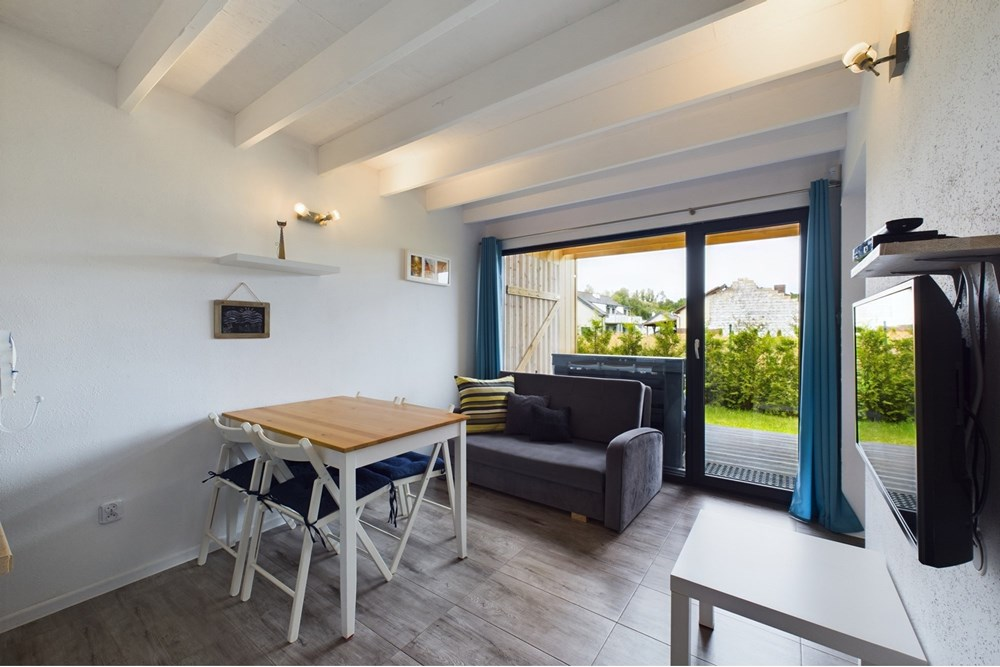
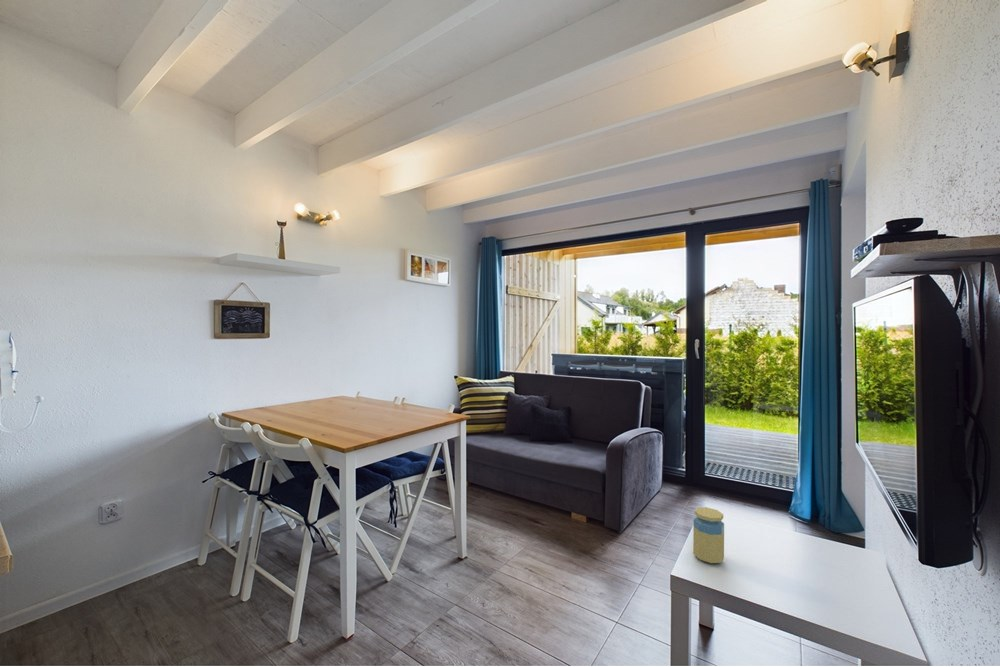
+ jar (708, 535)
